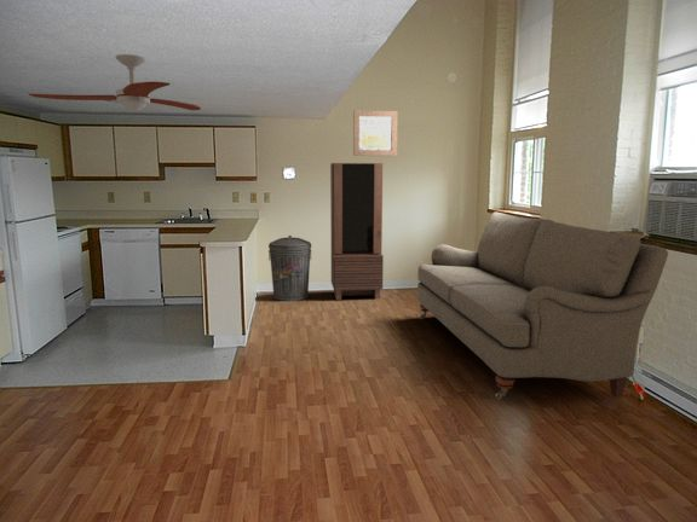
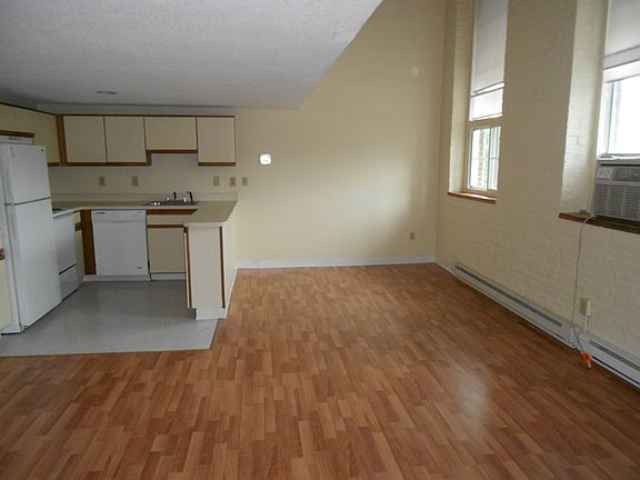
- trash can (289, 266)
- wall art (375, 133)
- ceiling fan (126, 86)
- sofa (509, 285)
- bookcase (356, 230)
